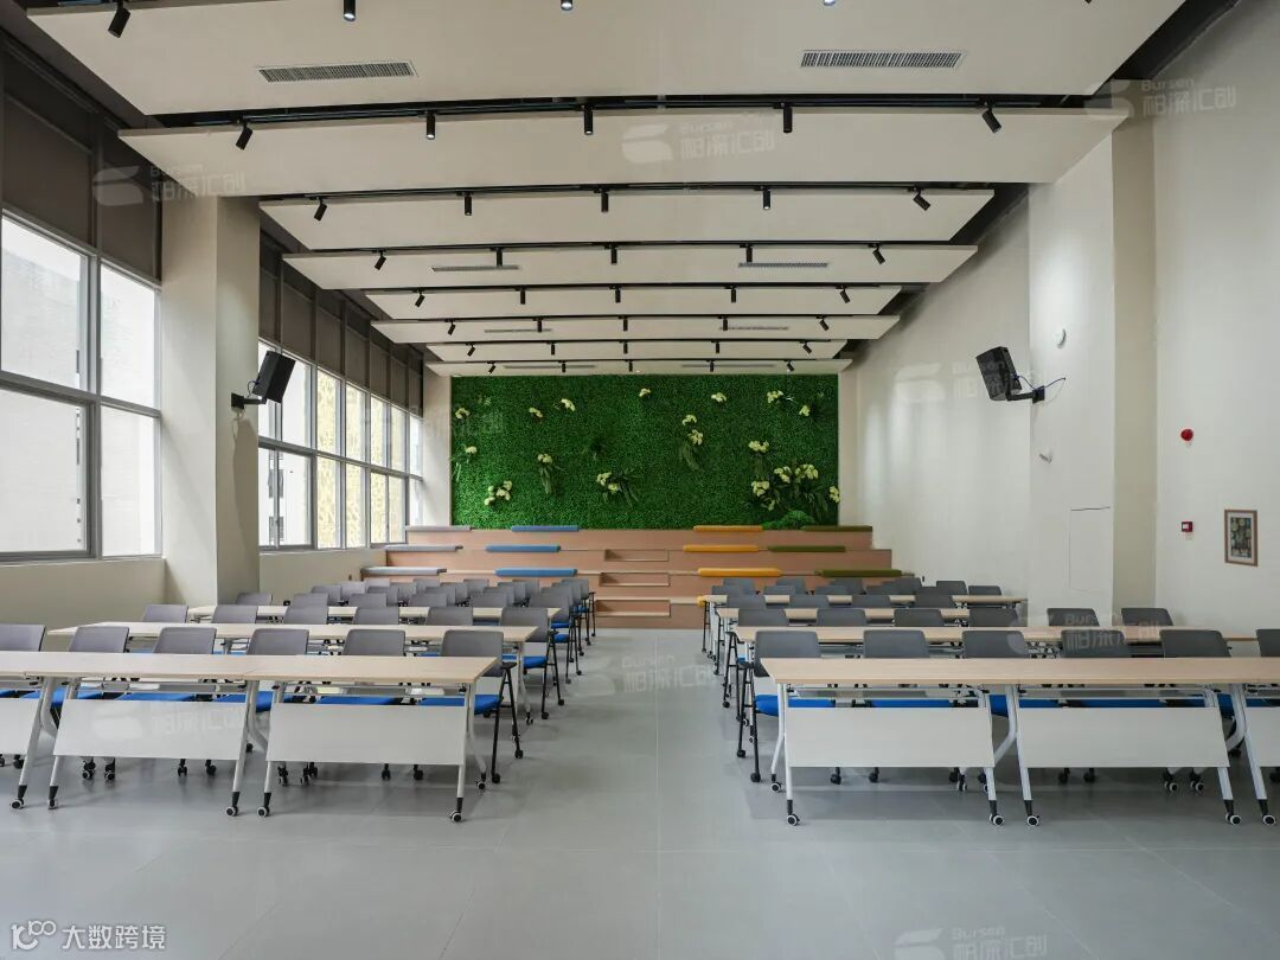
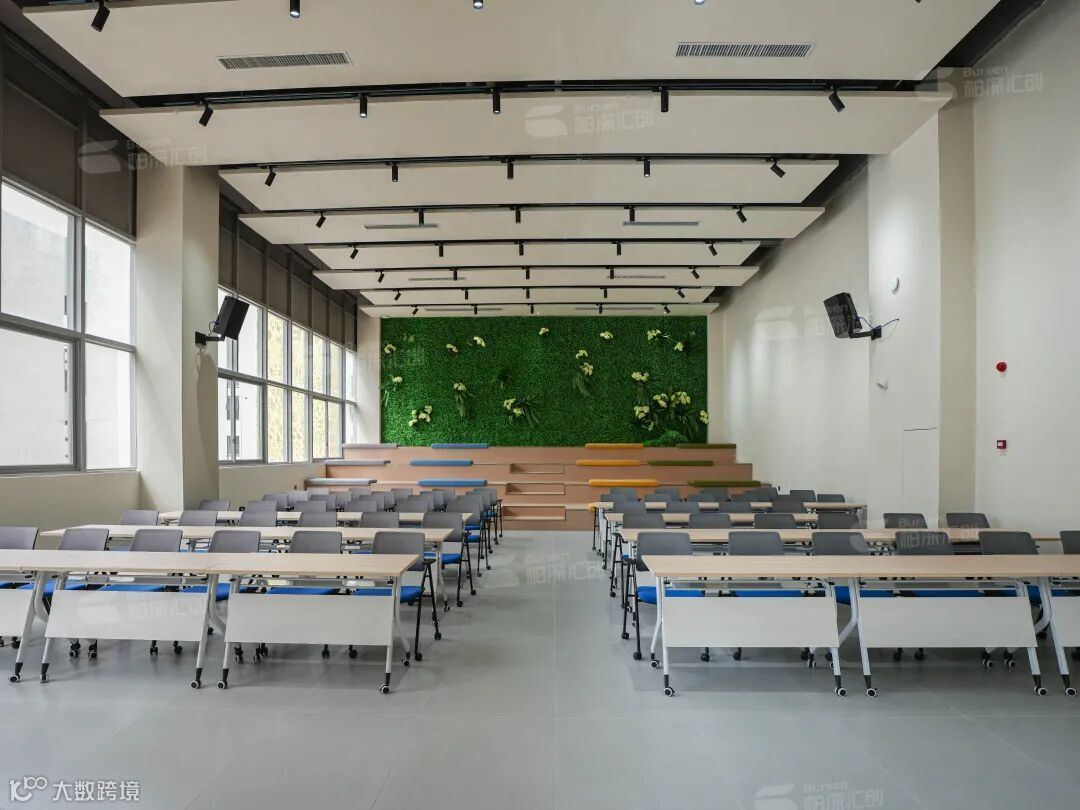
- wall art (1240, 537)
